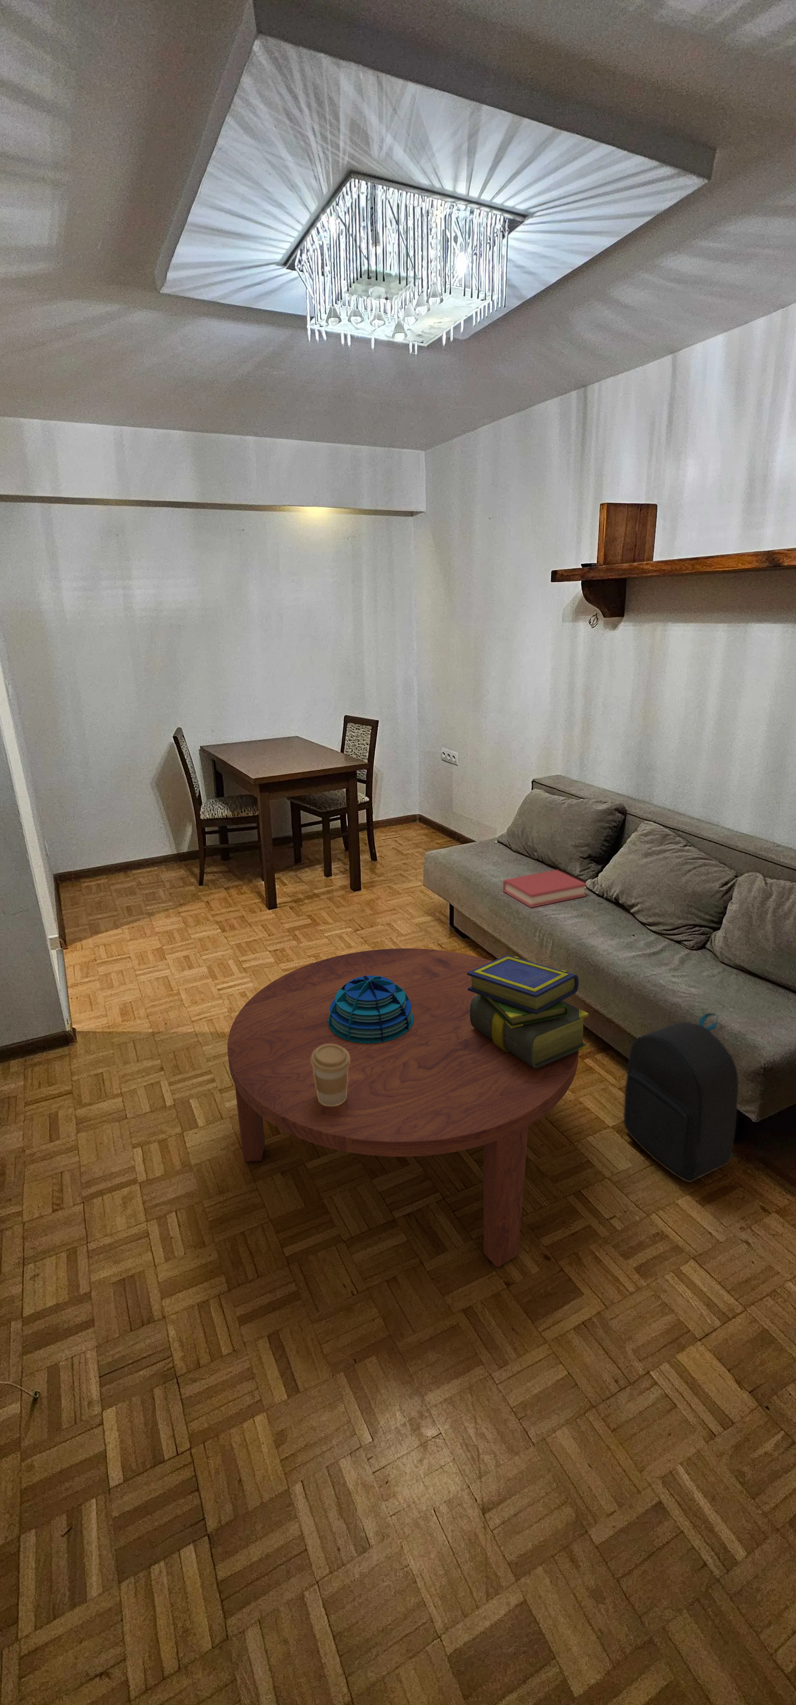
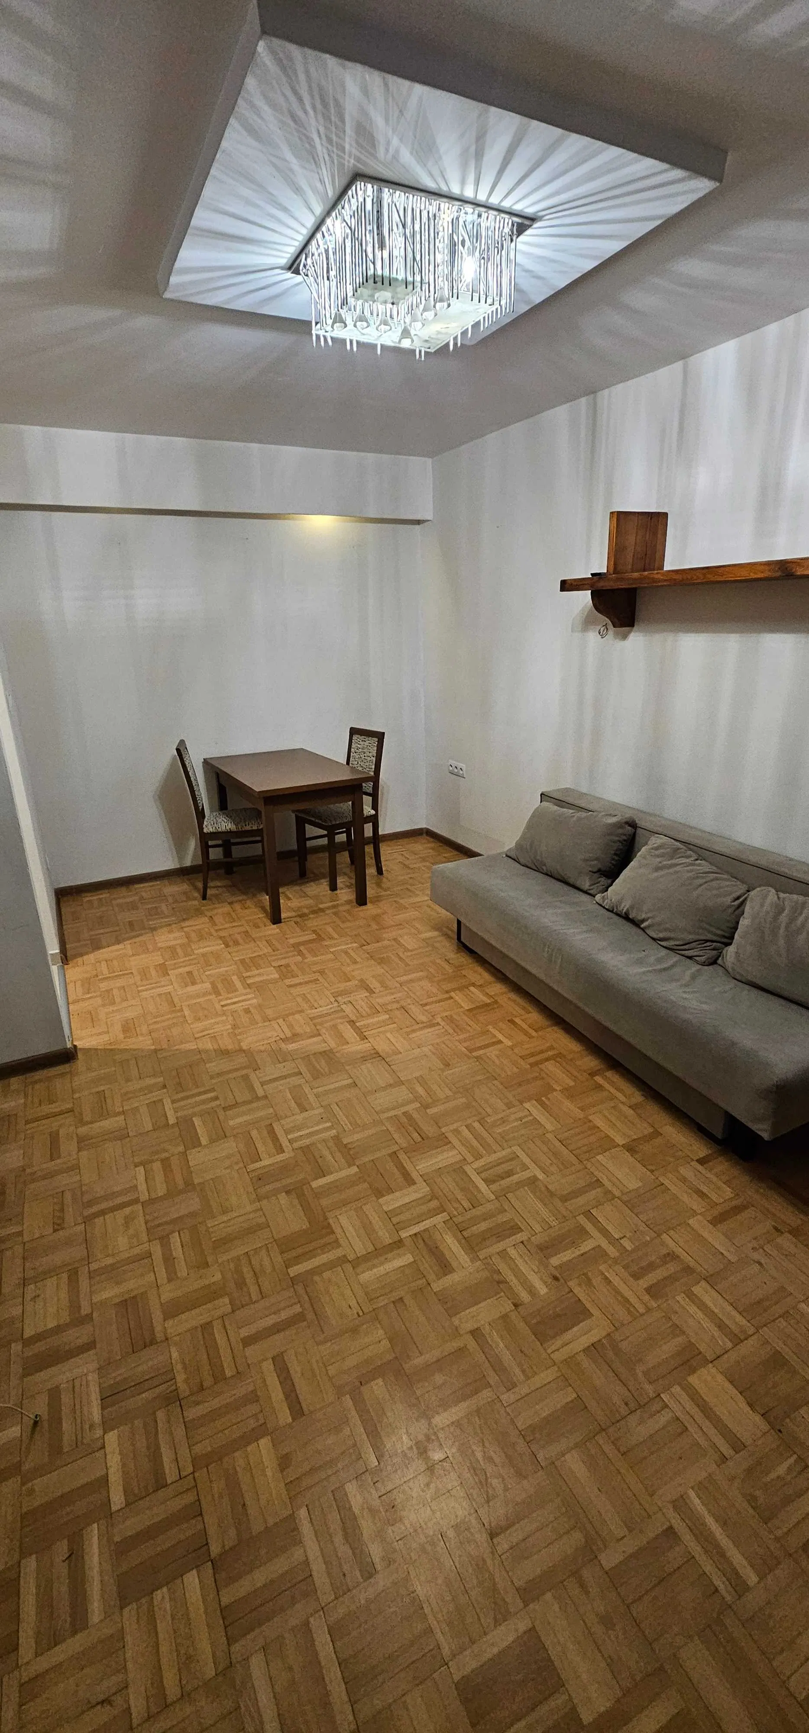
- backpack (682, 1088)
- coffee cup (331, 1073)
- hardback book (544, 887)
- decorative bowl (371, 999)
- stack of books (522, 1005)
- coffee table (403, 1087)
